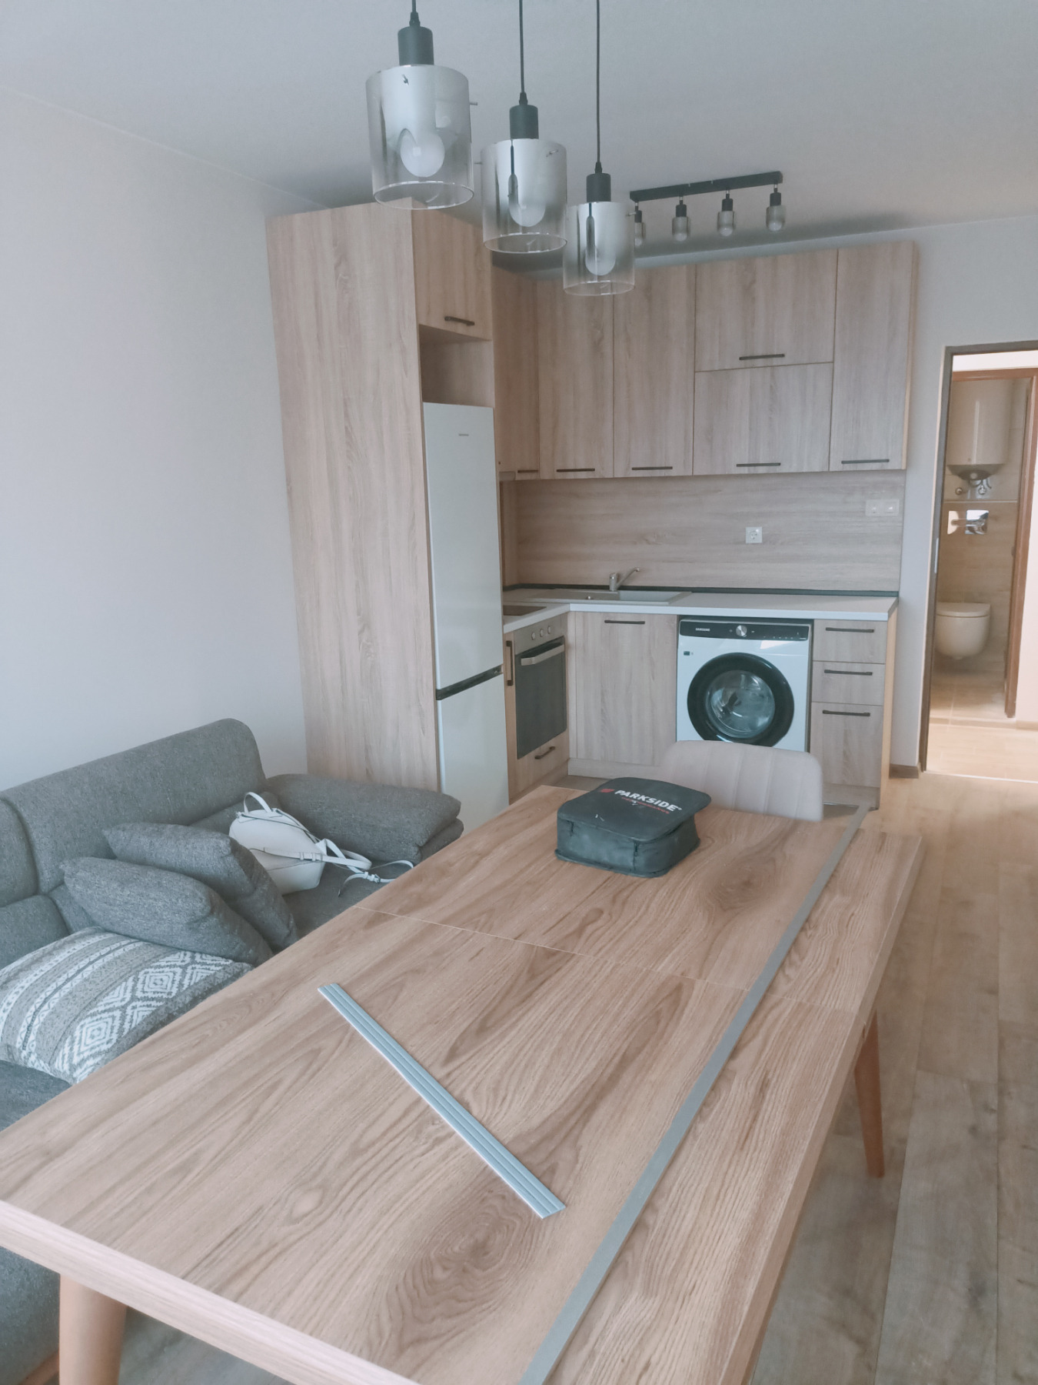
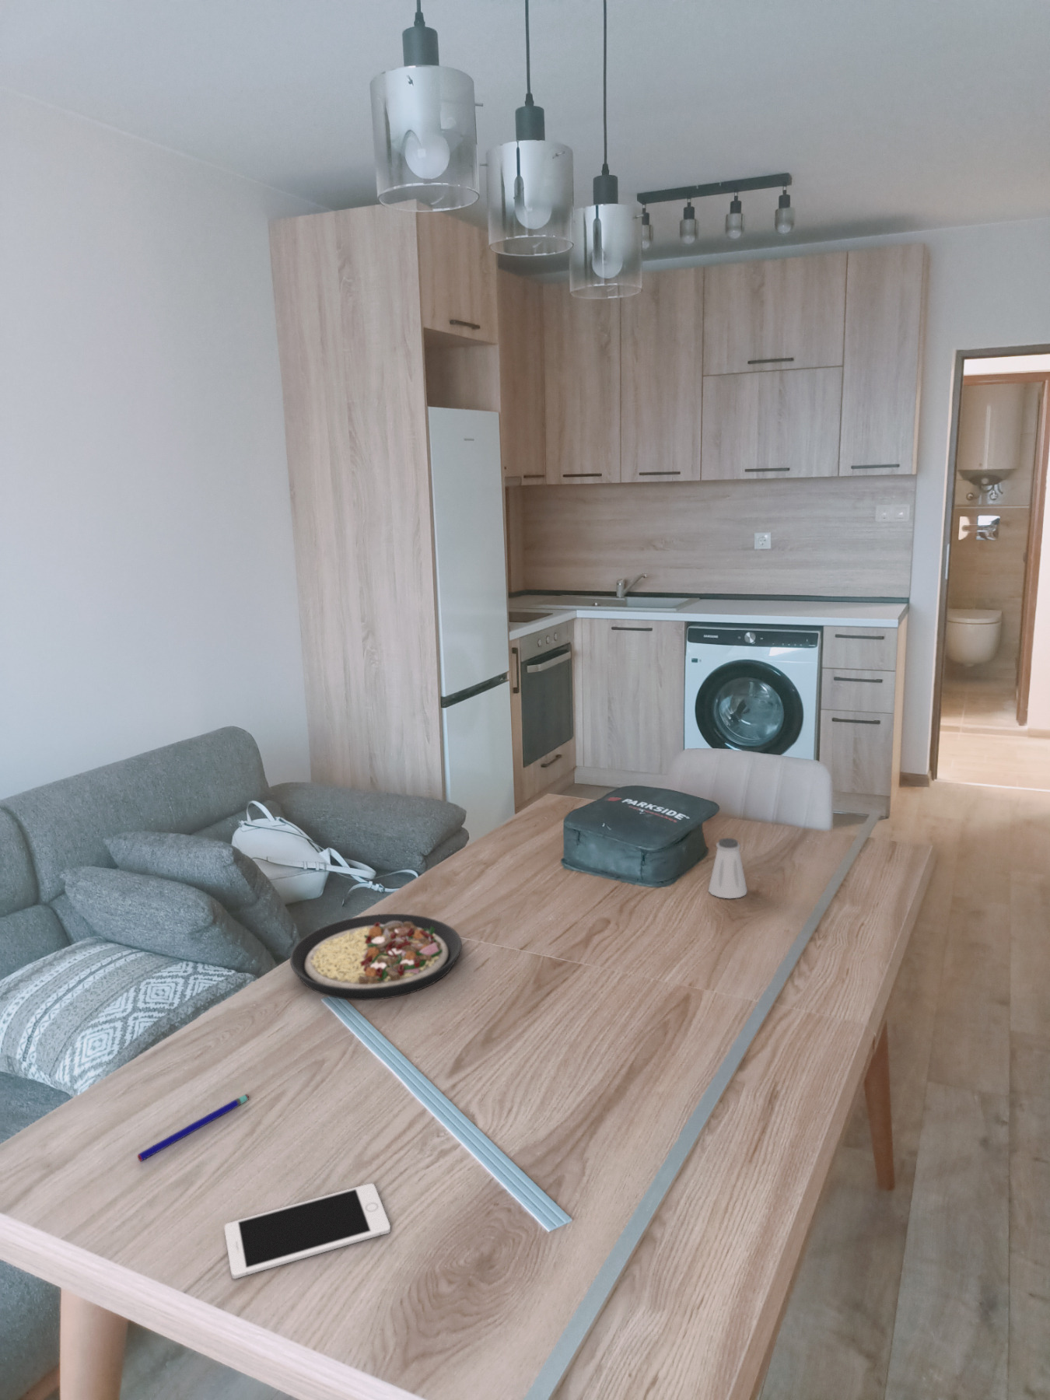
+ plate (376, 951)
+ pen (195, 1126)
+ cell phone (308, 1228)
+ saltshaker (728, 865)
